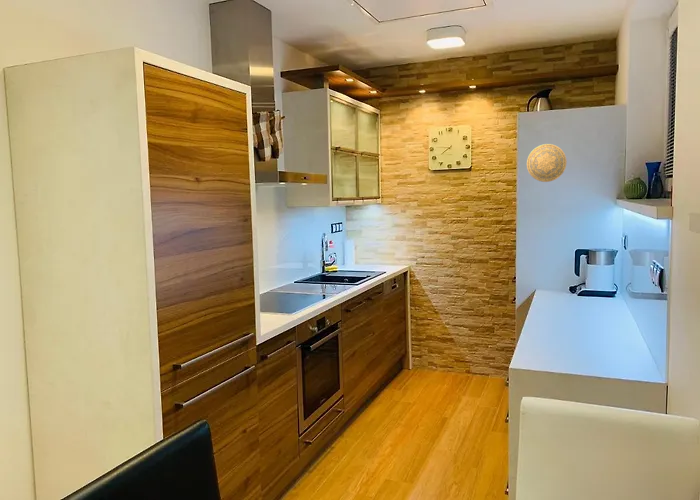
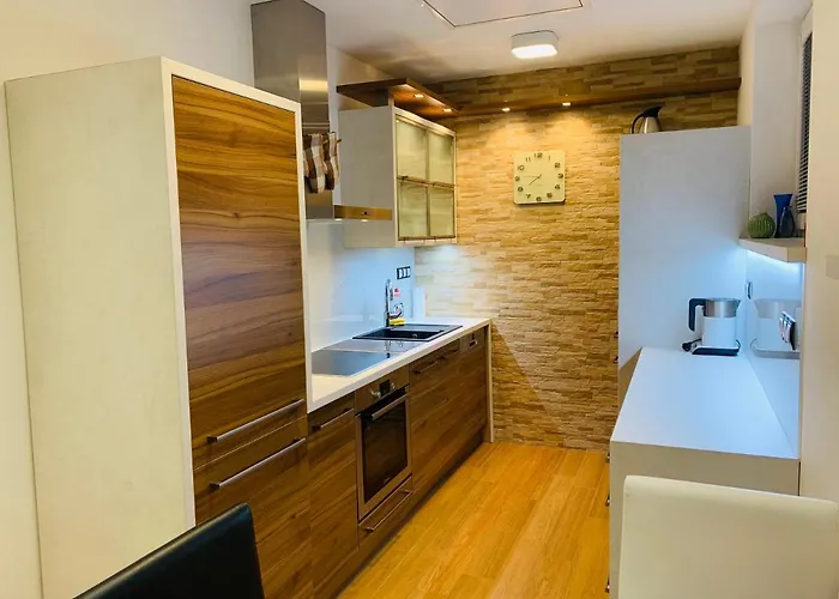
- decorative plate (546, 162)
